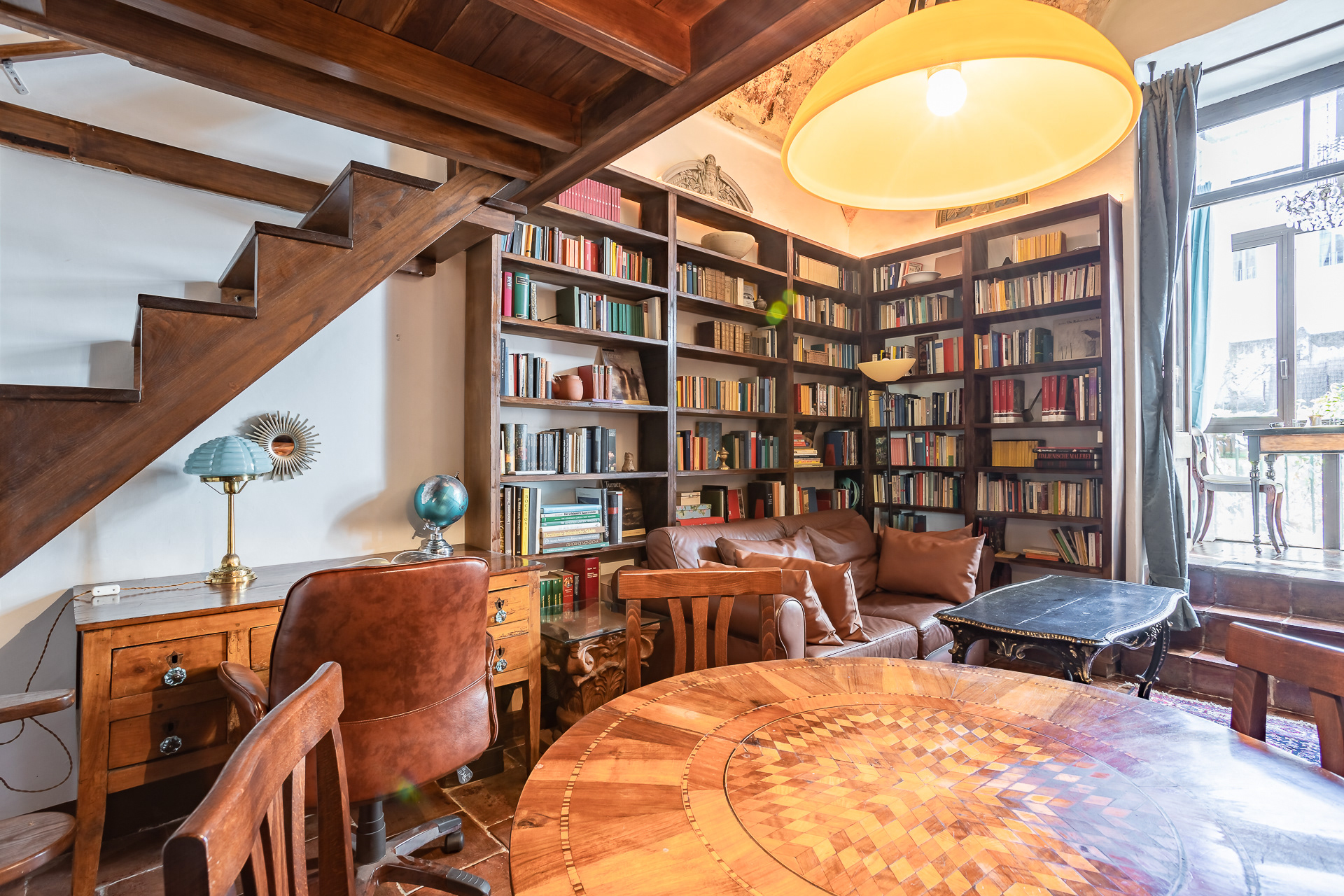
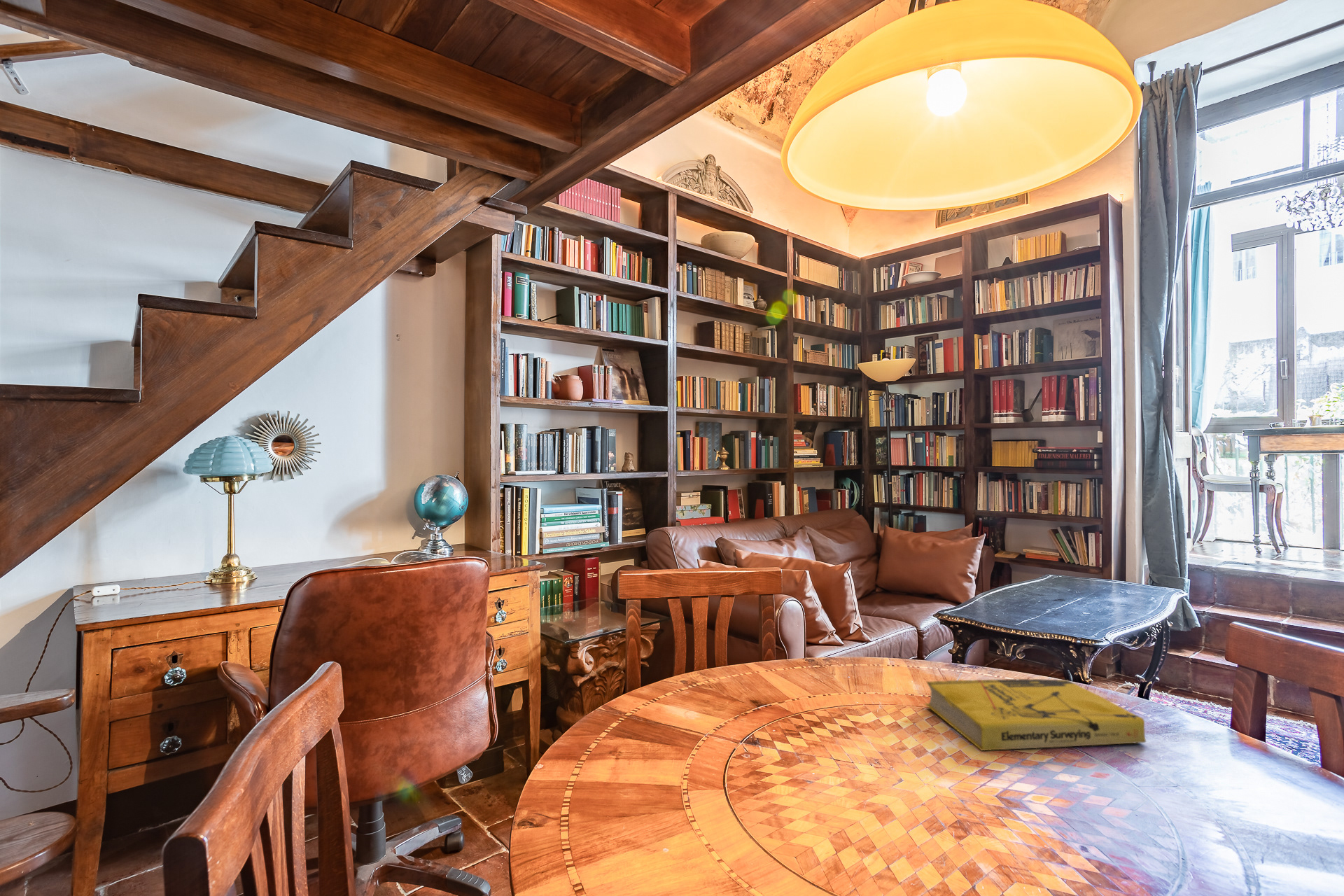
+ book (1028, 710)
